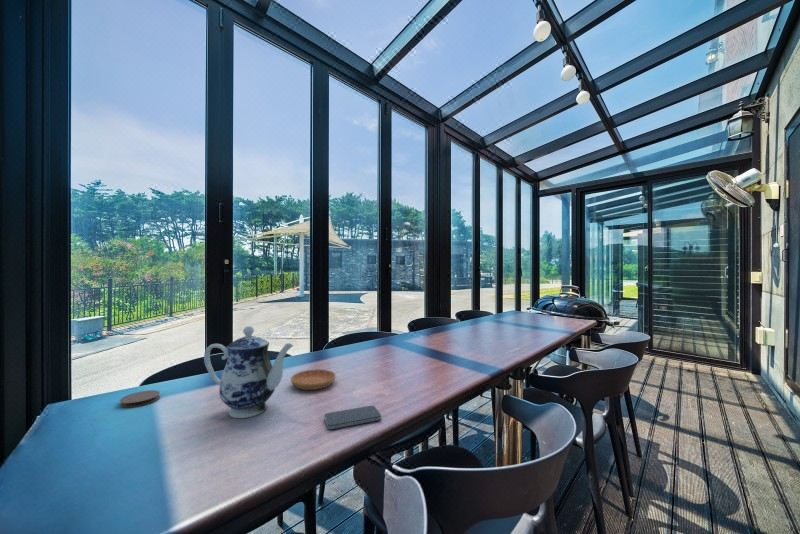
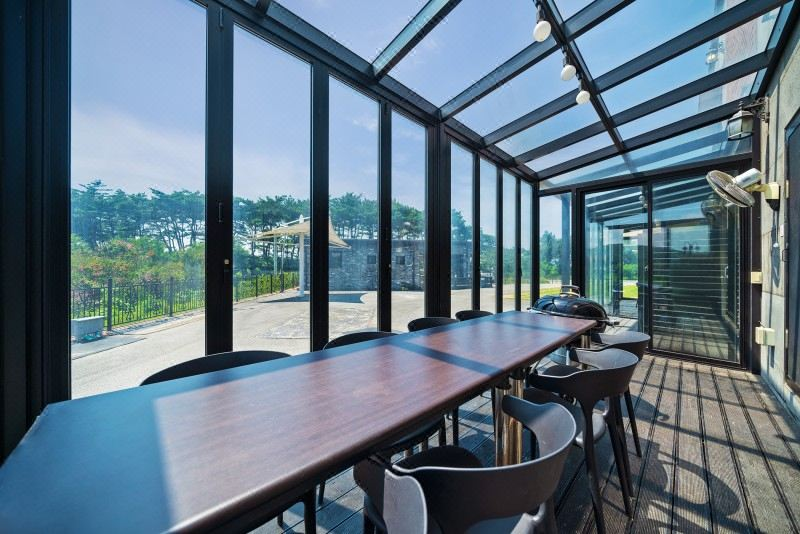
- smartphone (352, 416)
- teapot (248, 368)
- saucer (313, 379)
- coaster (140, 398)
